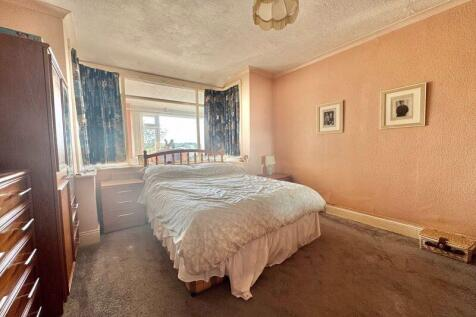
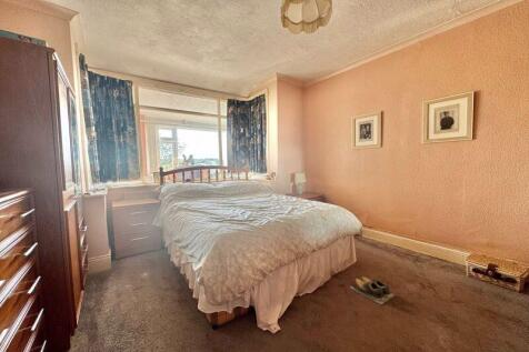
+ shoes (371, 285)
